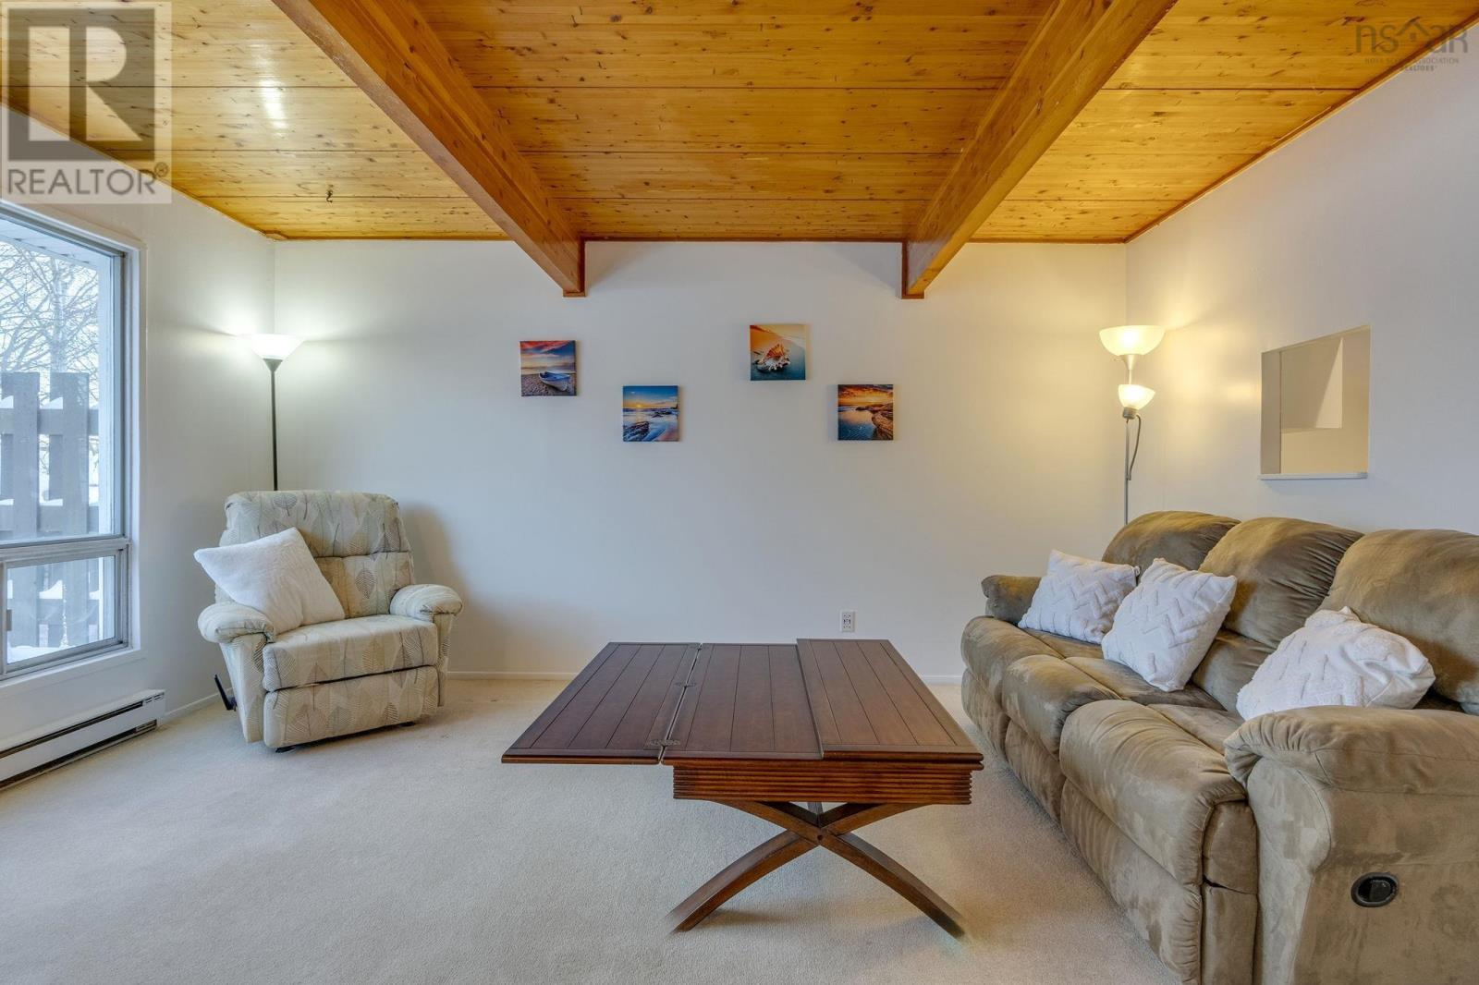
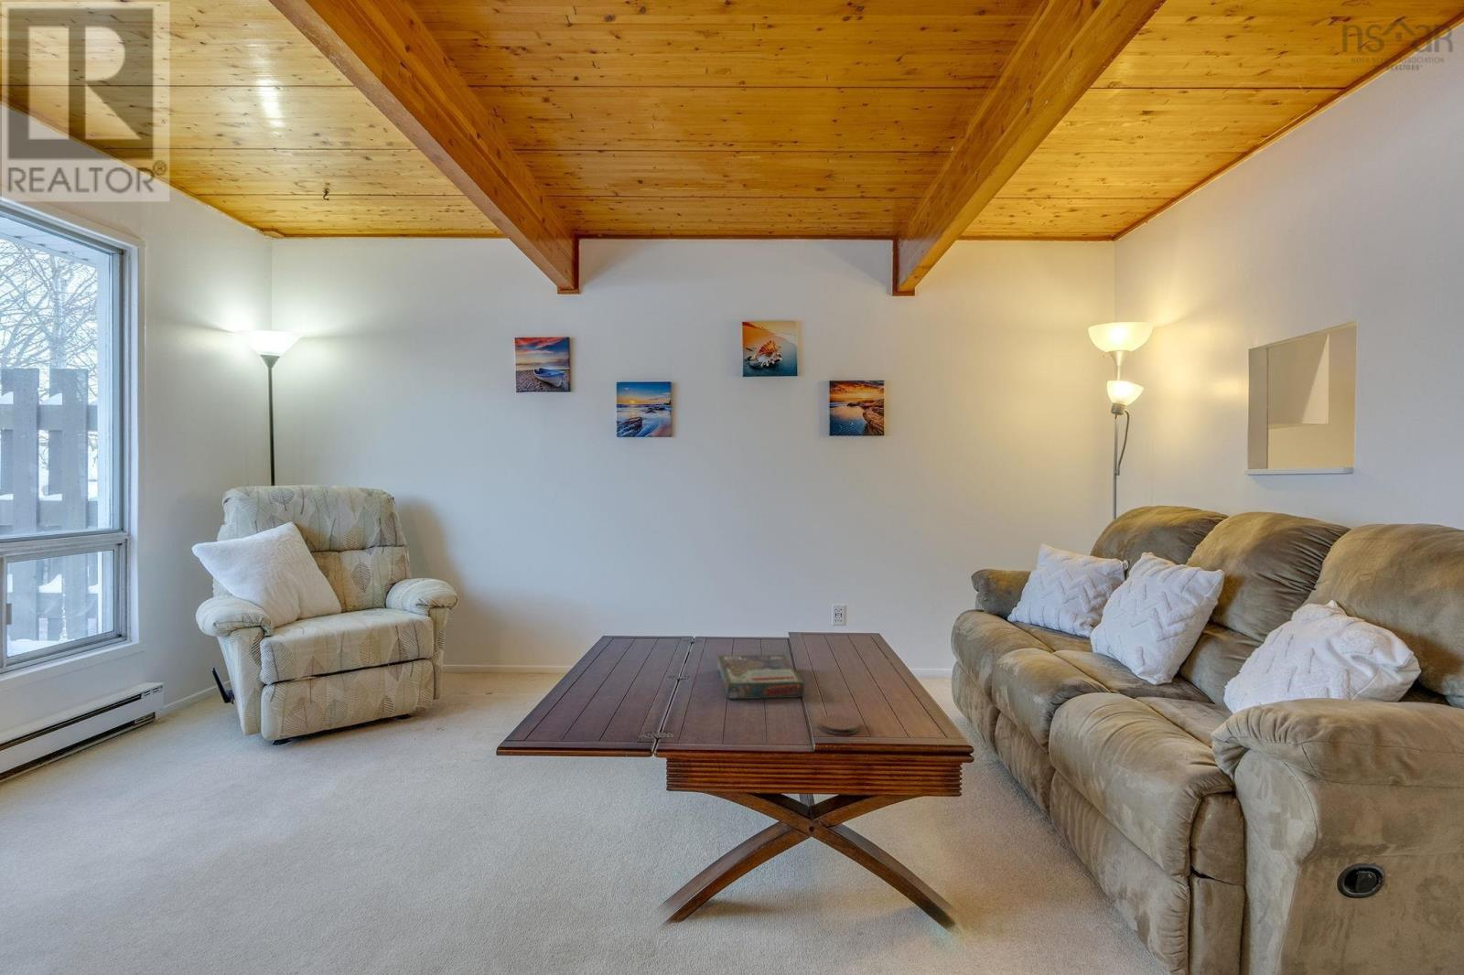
+ coaster (839, 725)
+ board game (758, 674)
